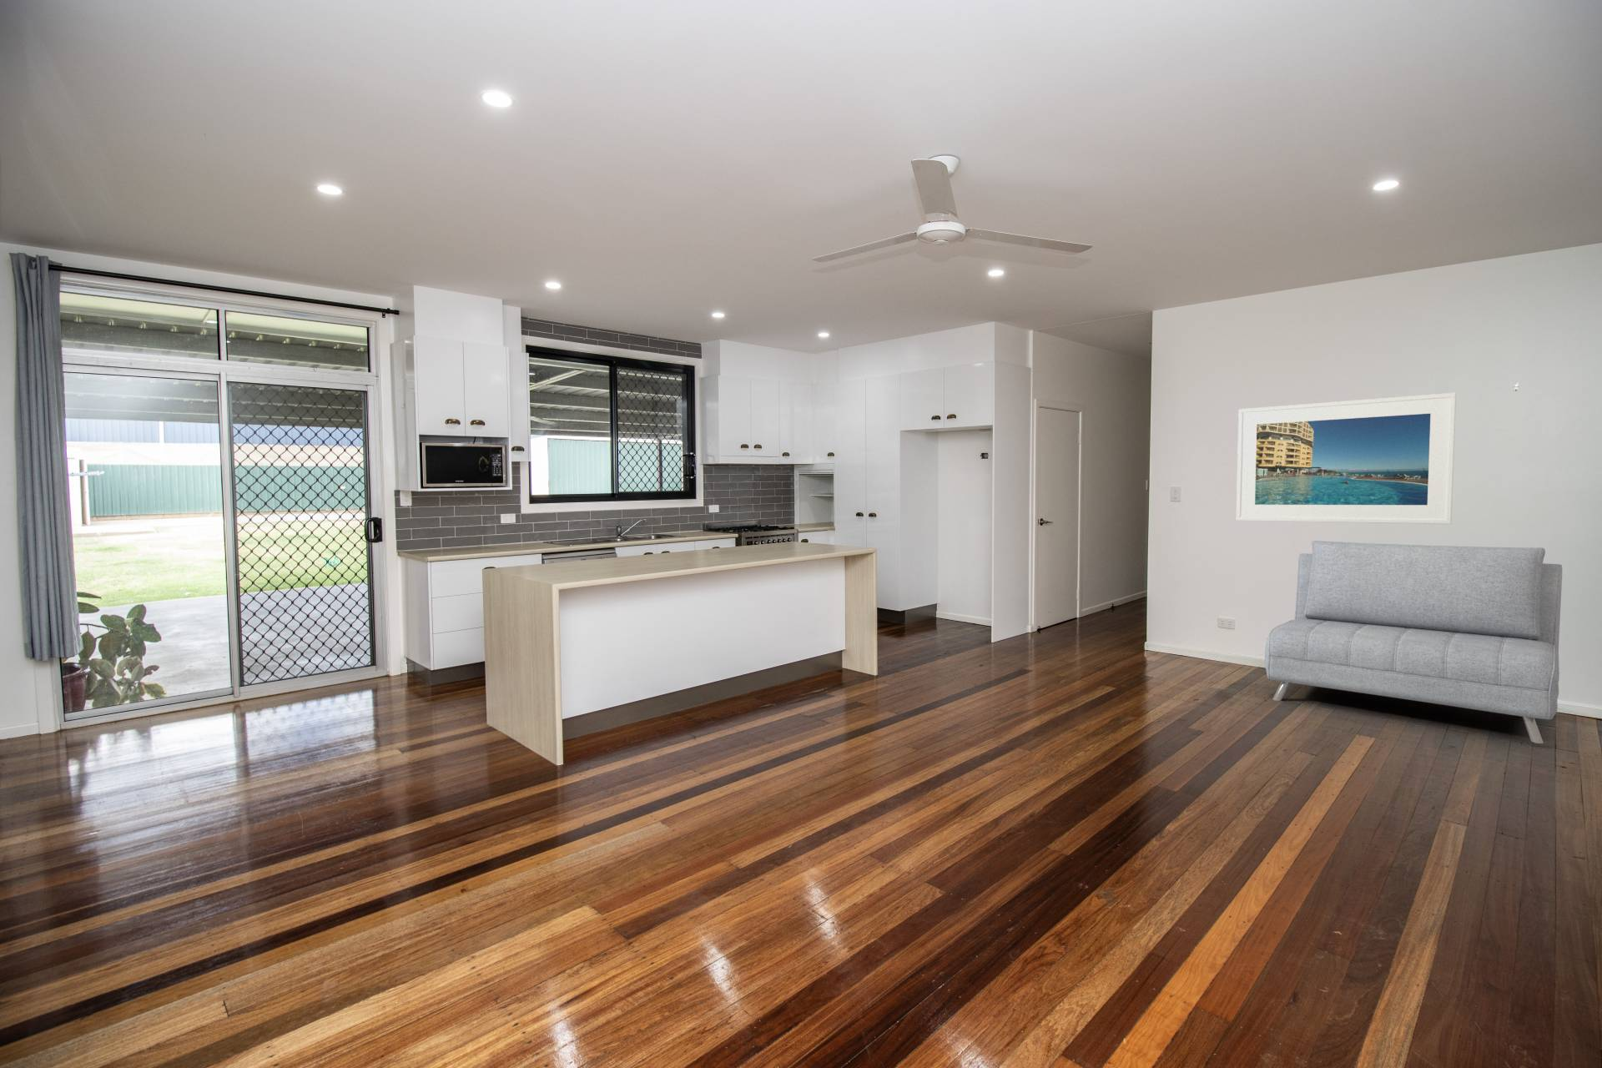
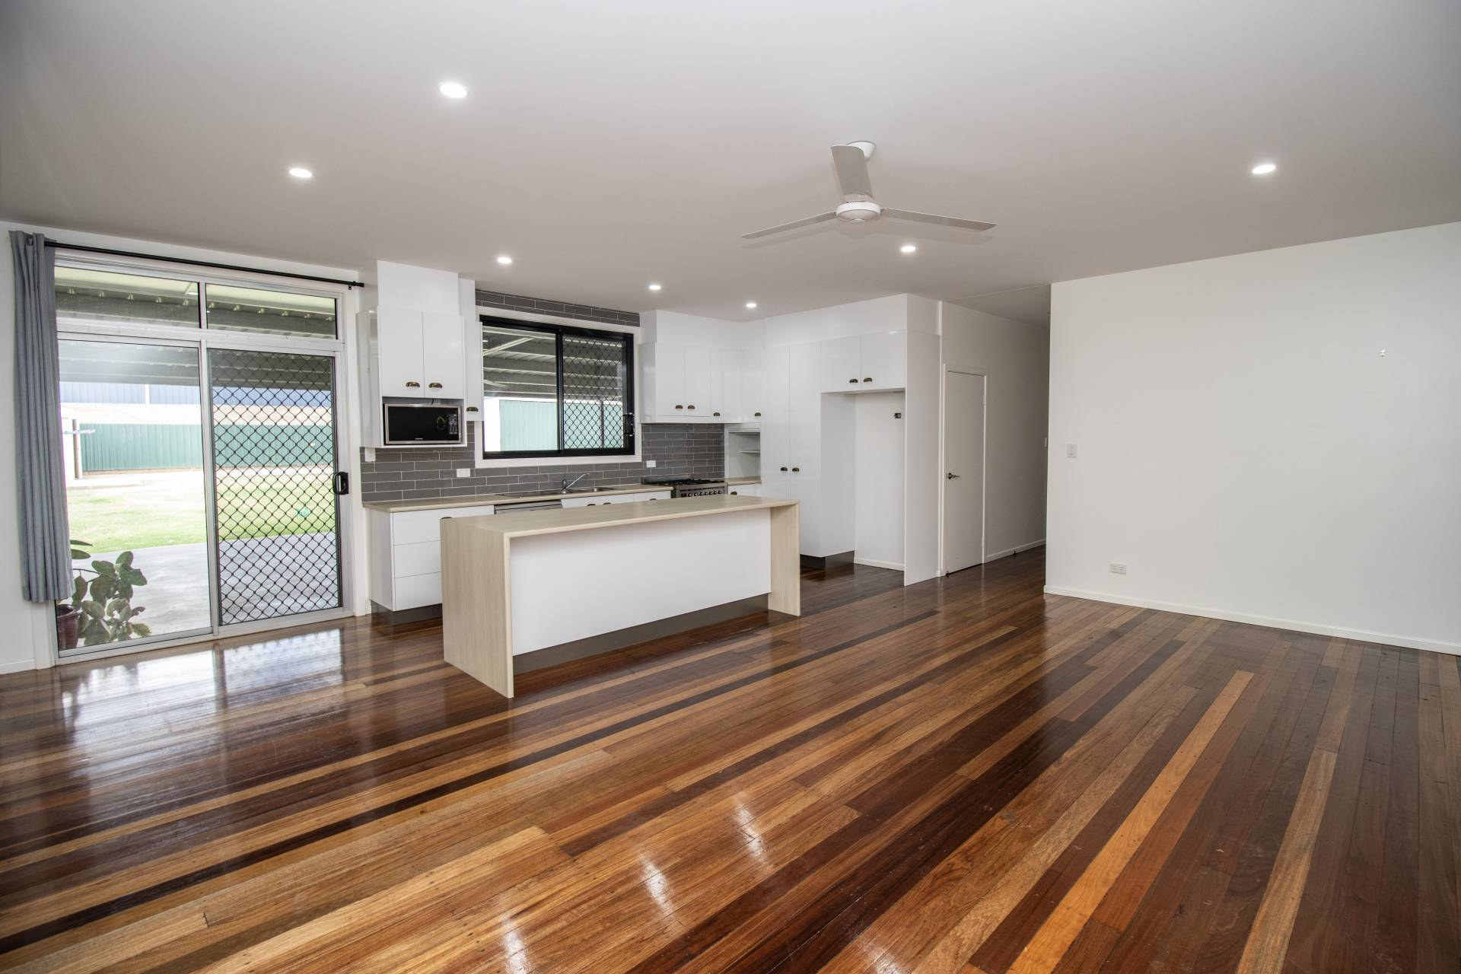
- sofa (1407, 626)
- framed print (1336, 461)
